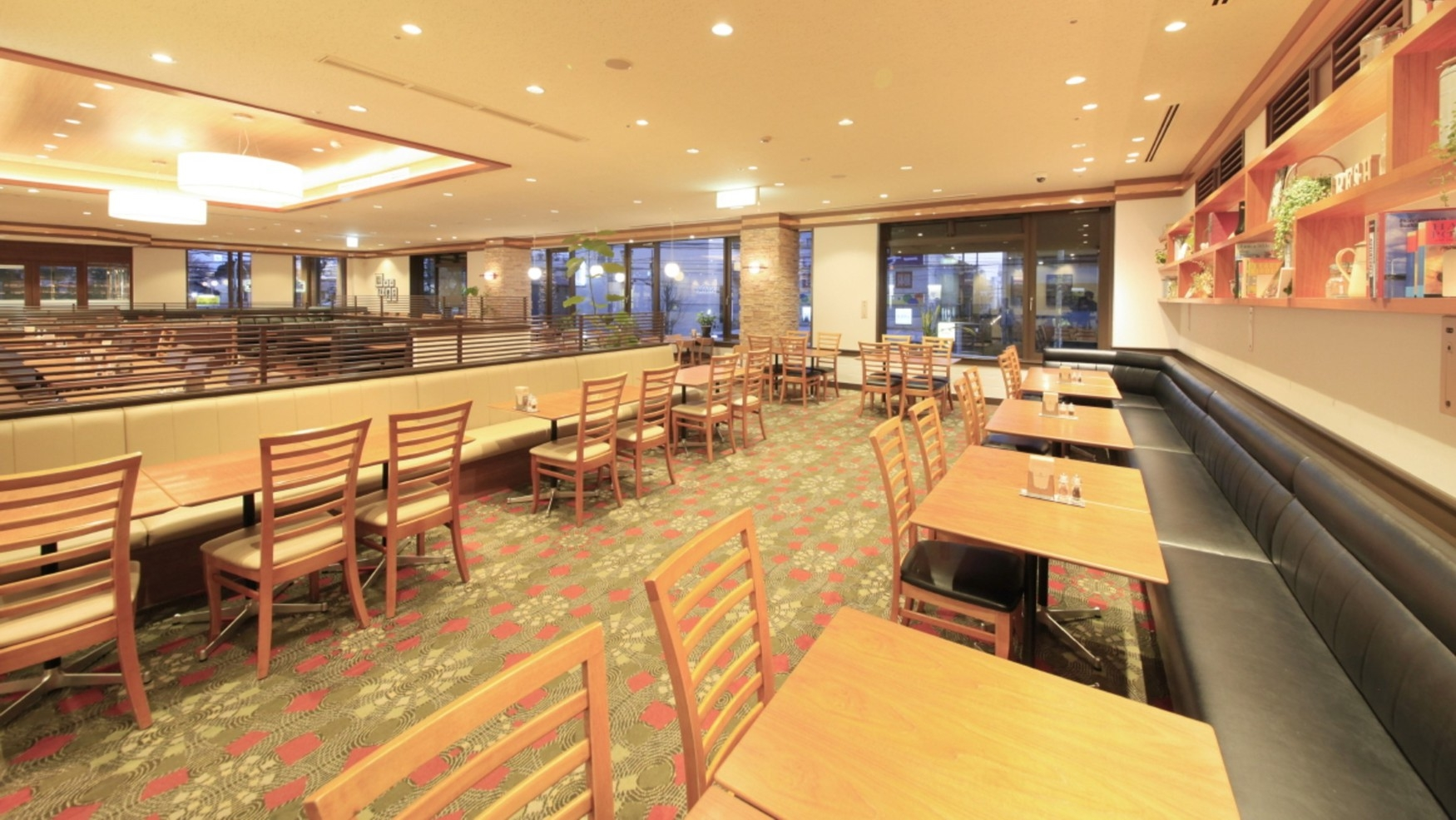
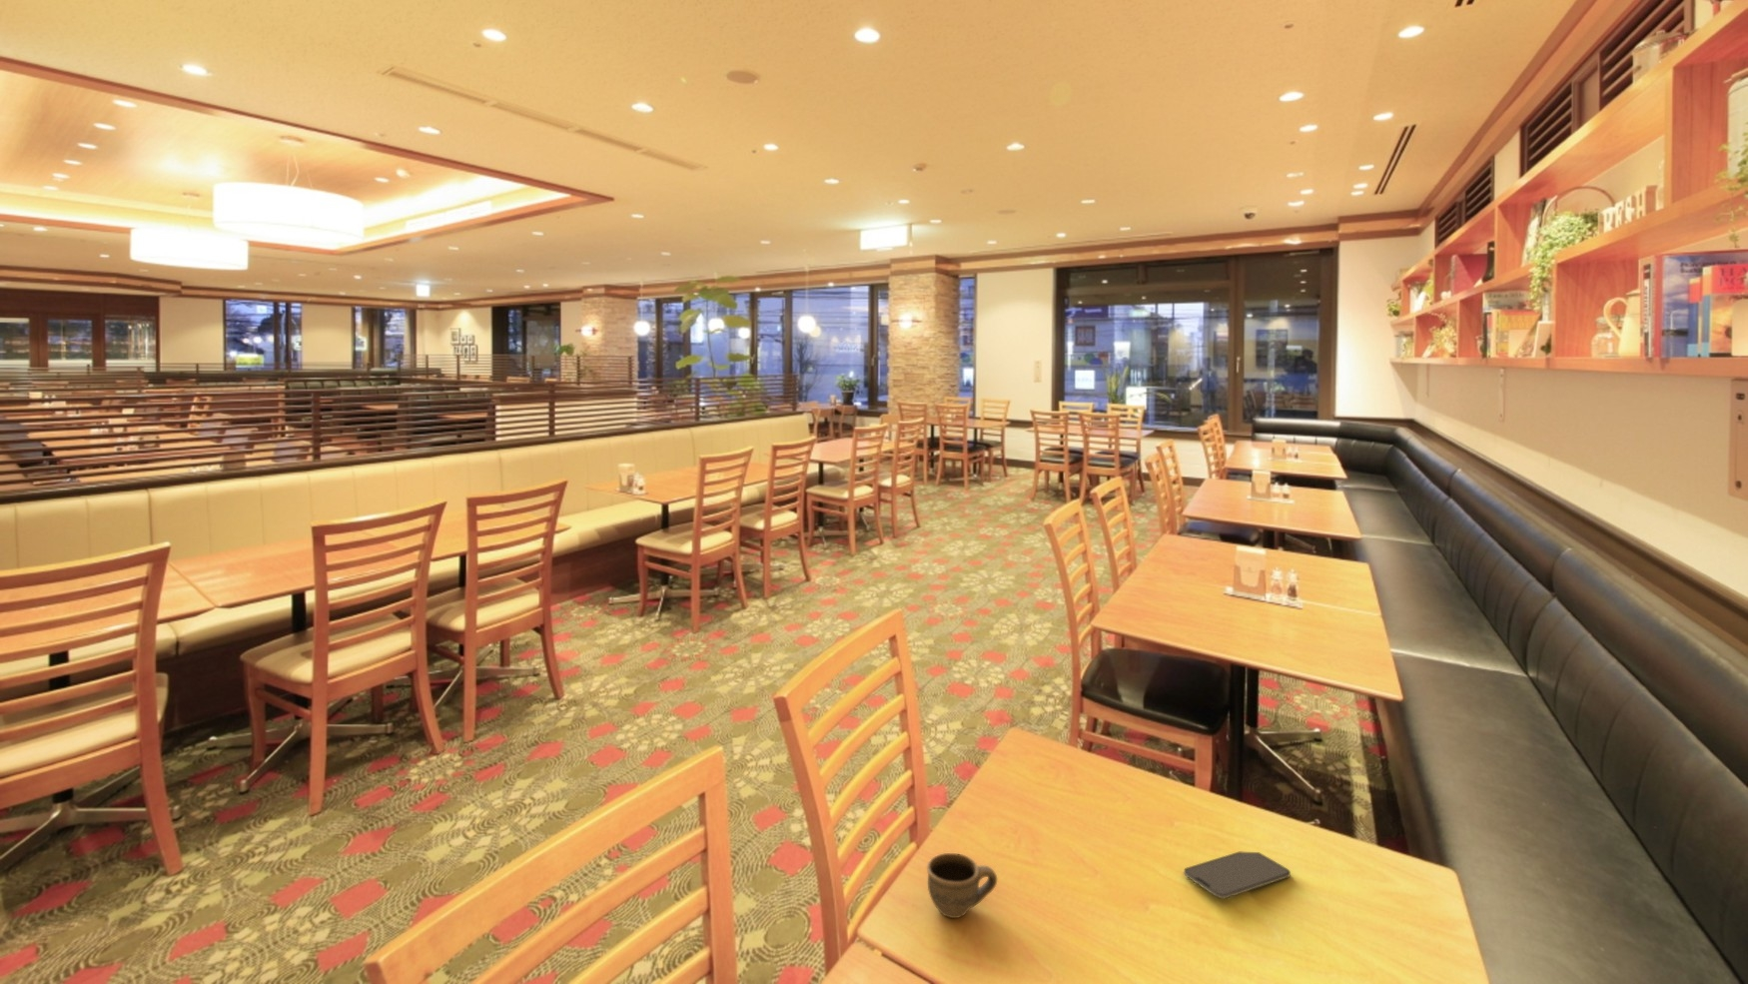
+ cup (962, 888)
+ smartphone (1237, 872)
